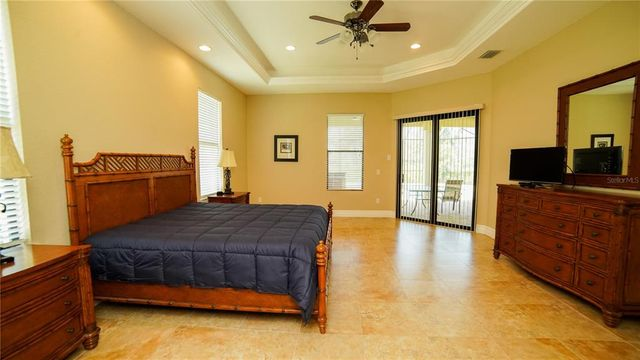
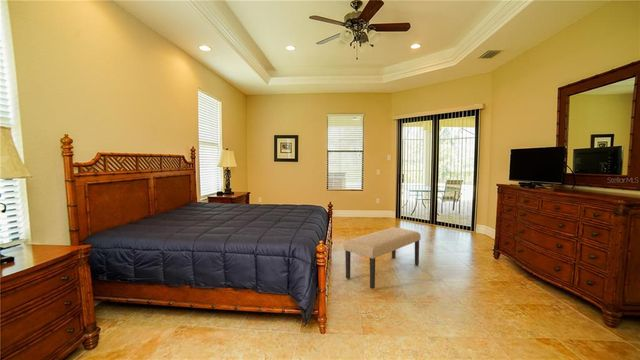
+ bench (384, 252)
